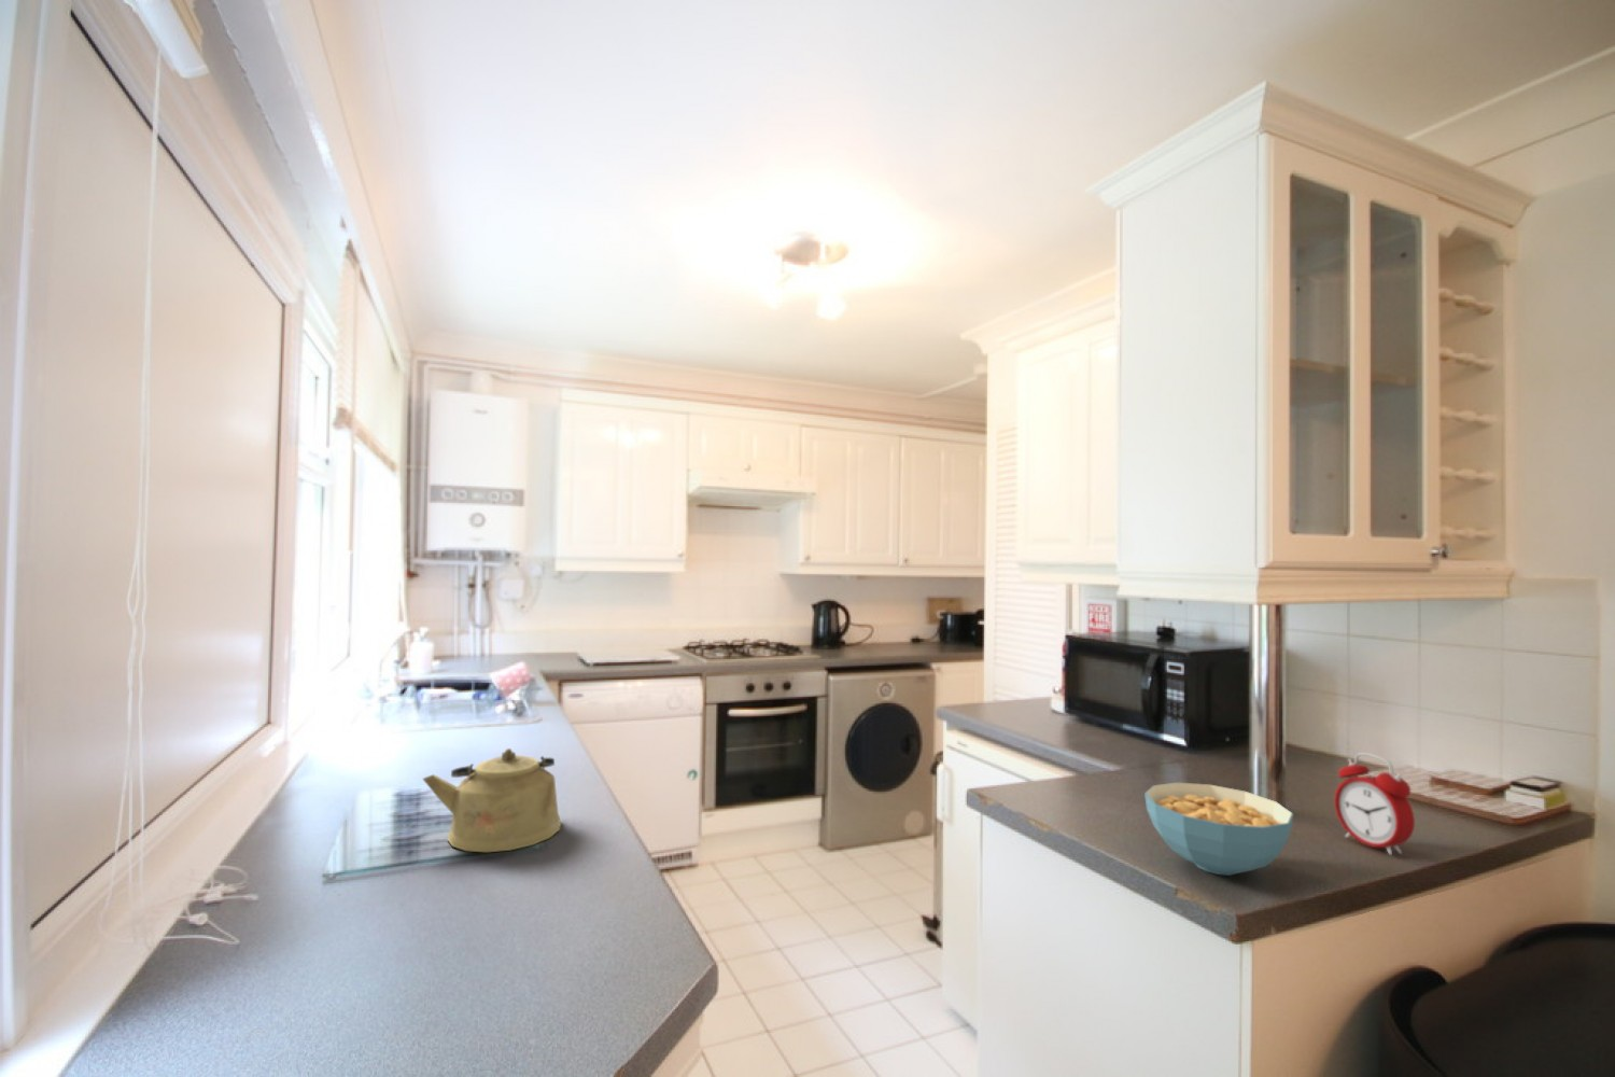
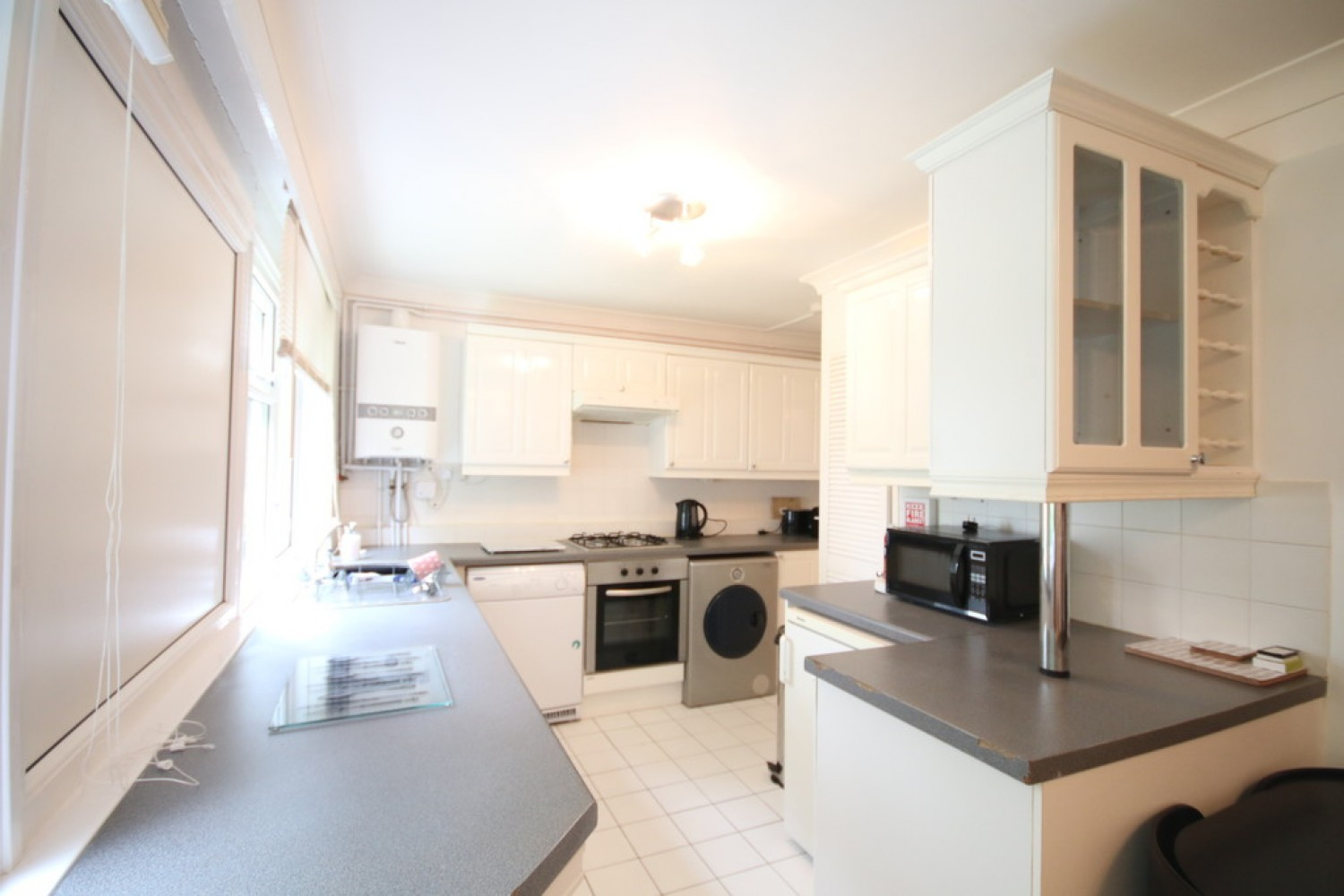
- cereal bowl (1216, 834)
- kettle (494, 791)
- alarm clock (1372, 799)
